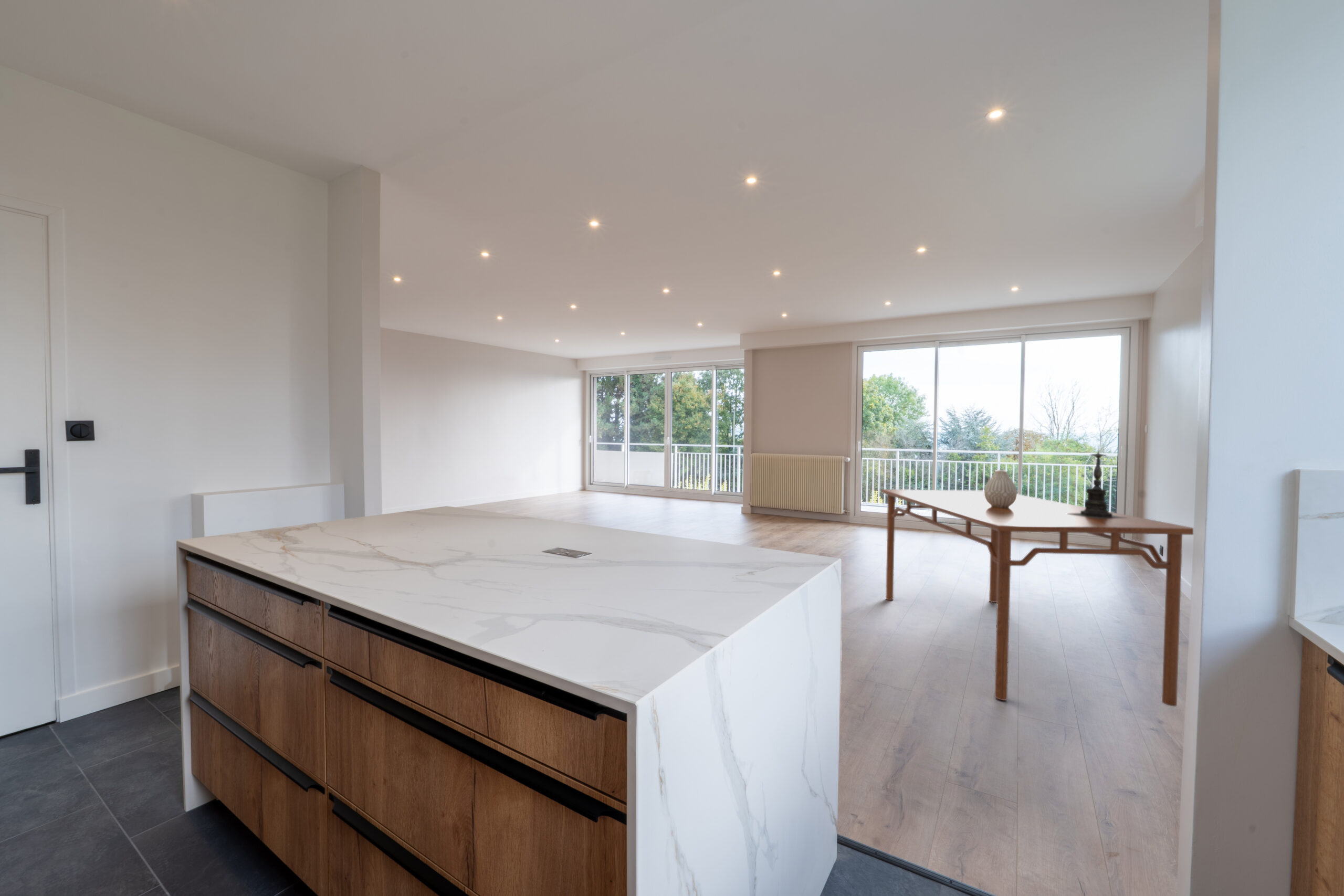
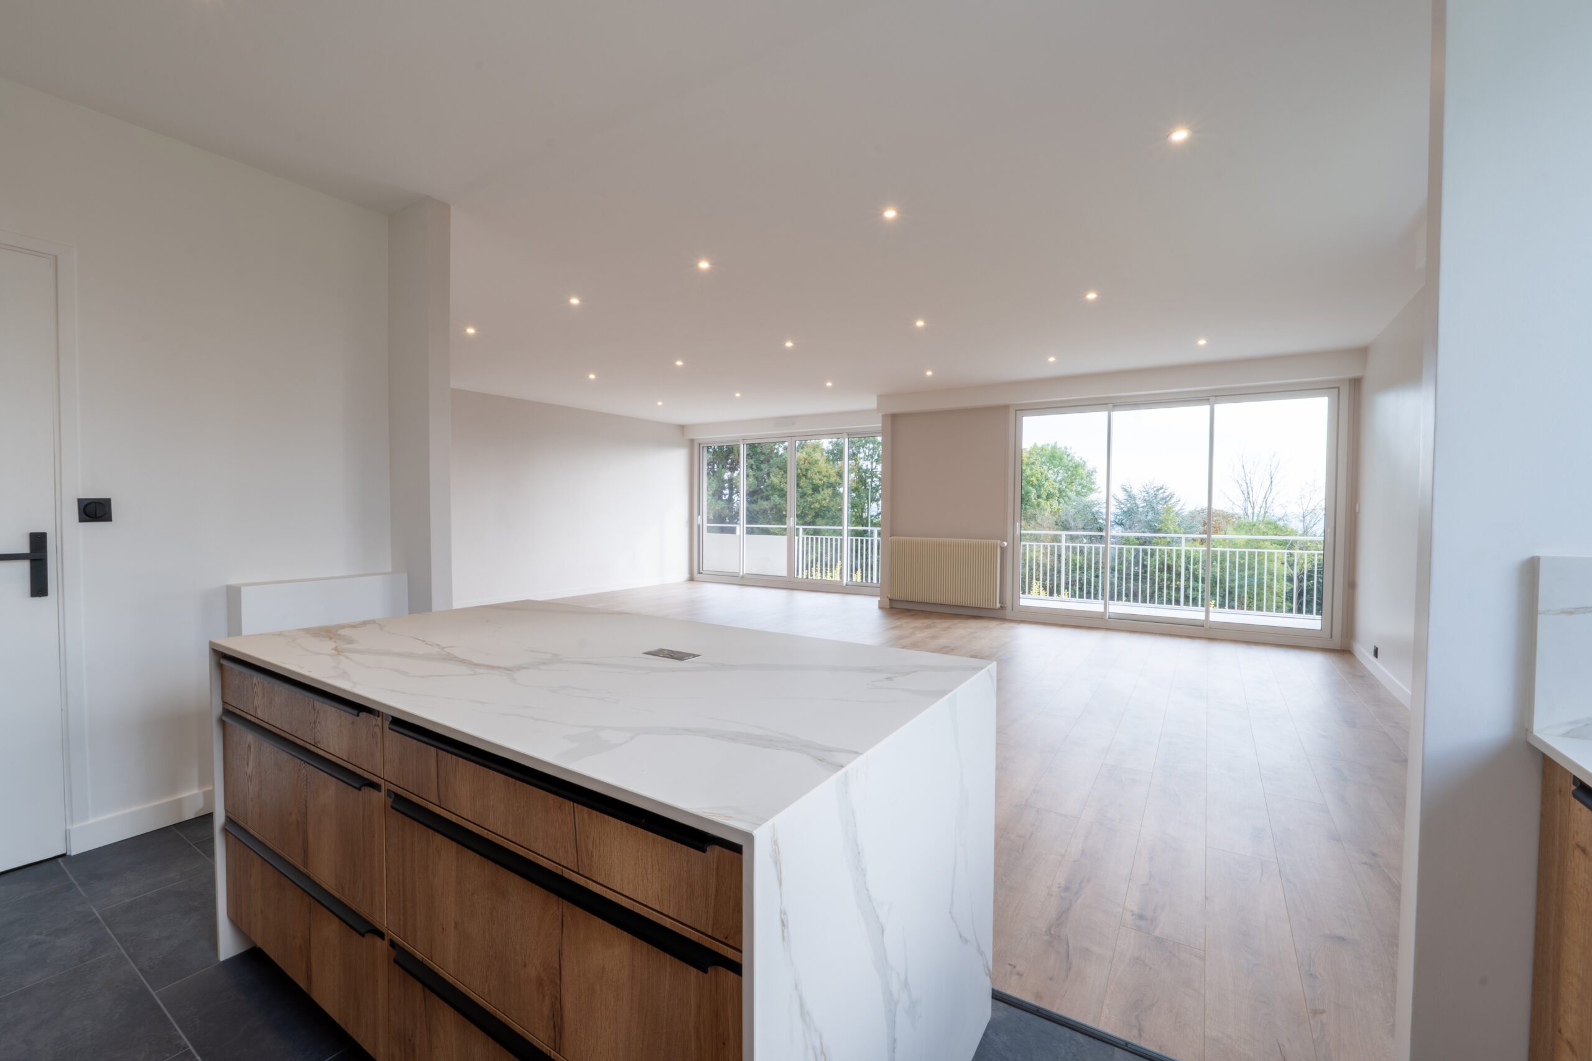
- dining table (998, 572)
- candle holder (1097, 479)
- vase (1000, 488)
